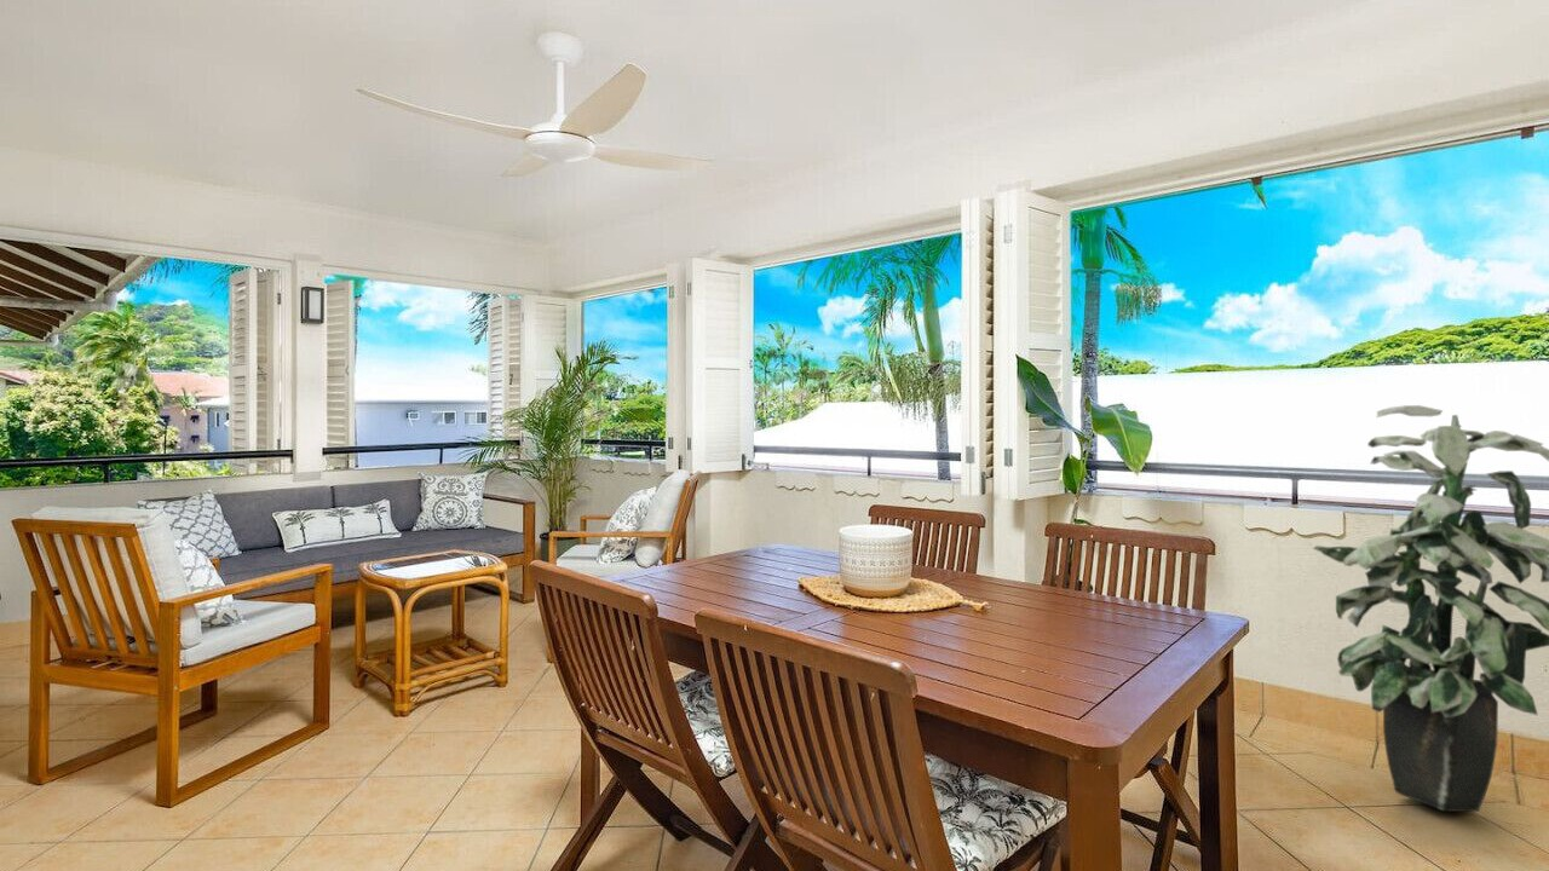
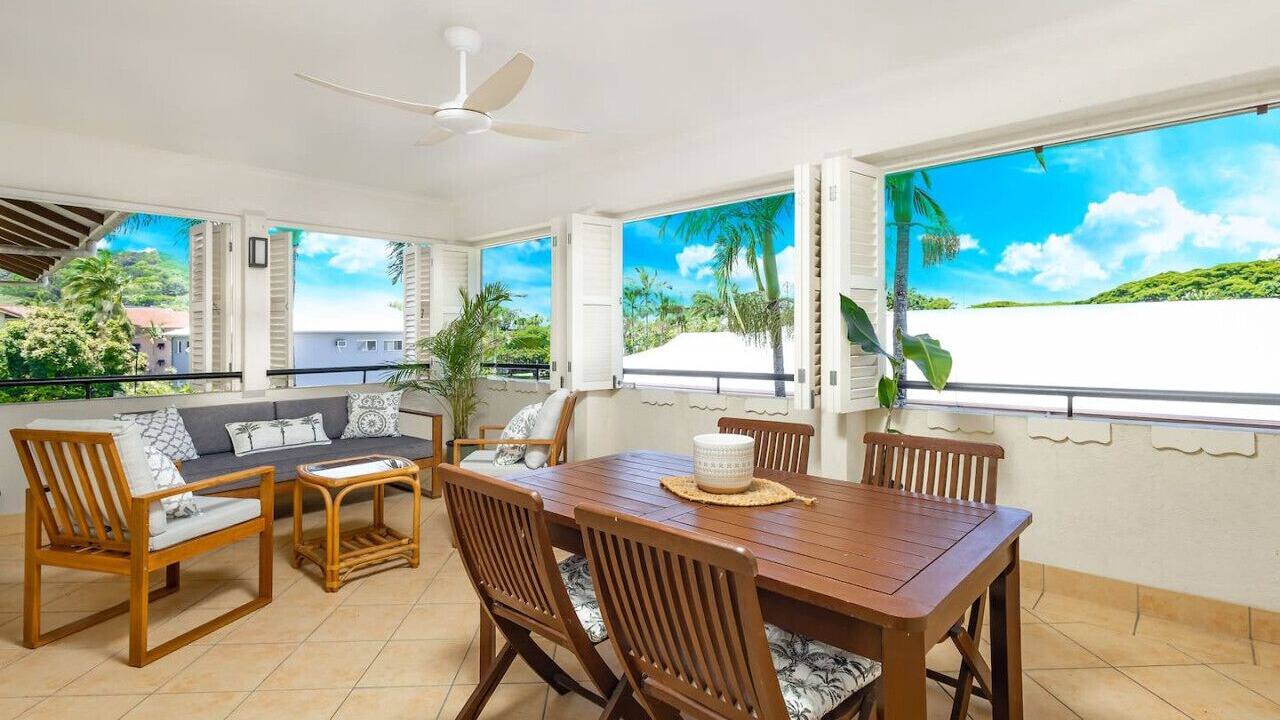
- indoor plant (1433, 601)
